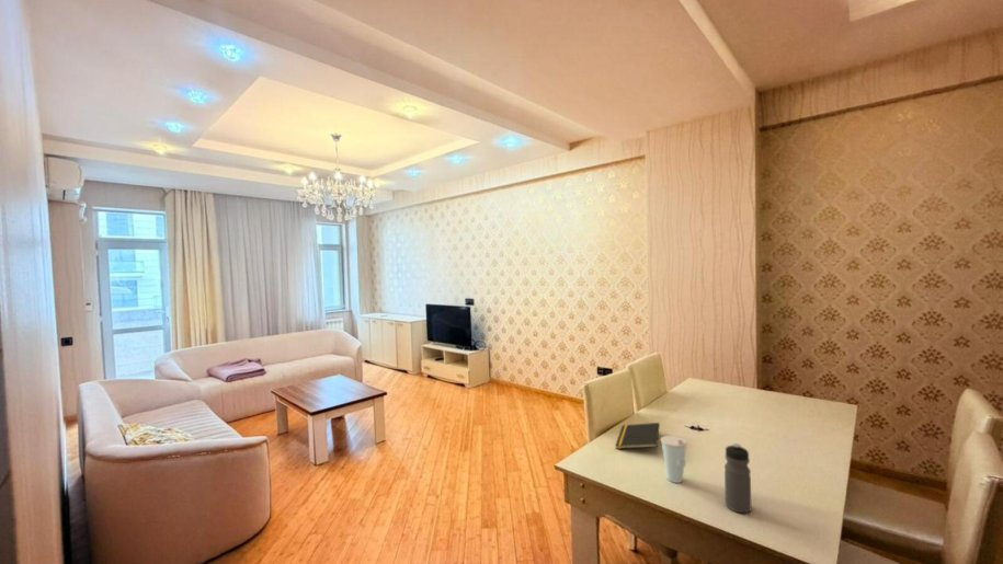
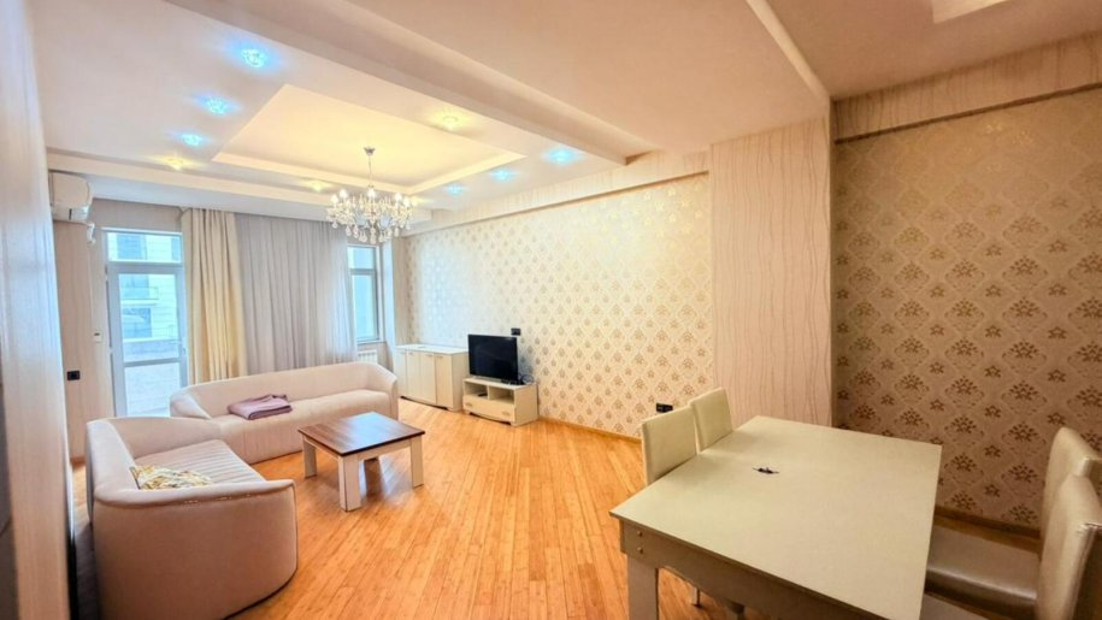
- cup (673, 458)
- notepad (638, 435)
- water bottle (737, 475)
